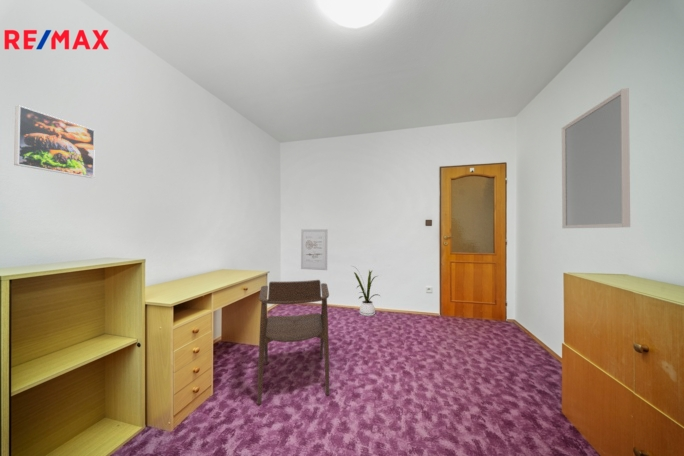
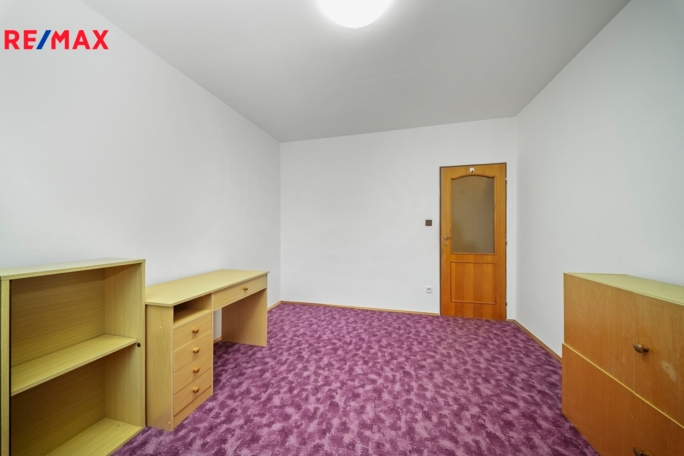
- house plant (365, 290)
- home mirror (590, 169)
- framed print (58, 145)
- wall art (314, 249)
- chair (294, 326)
